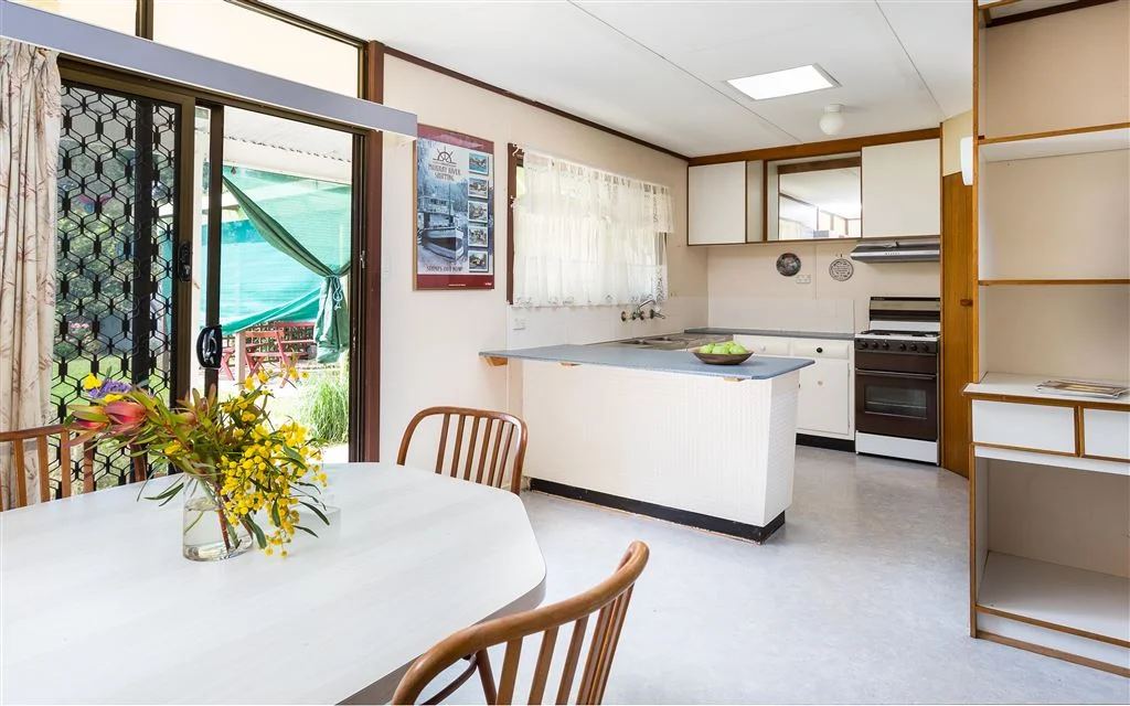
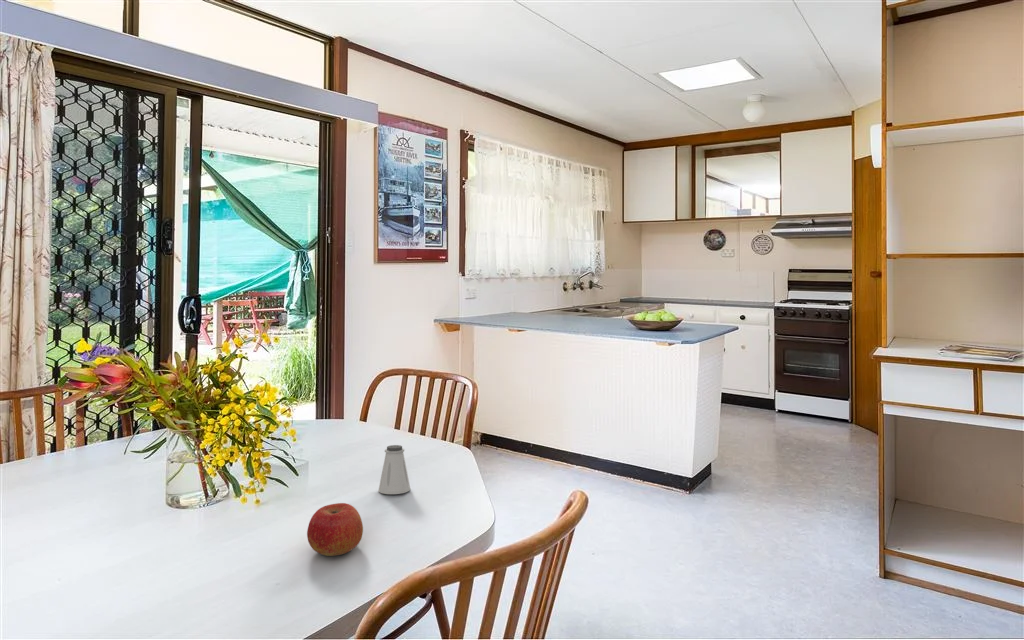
+ apple (335, 528)
+ saltshaker (394, 468)
